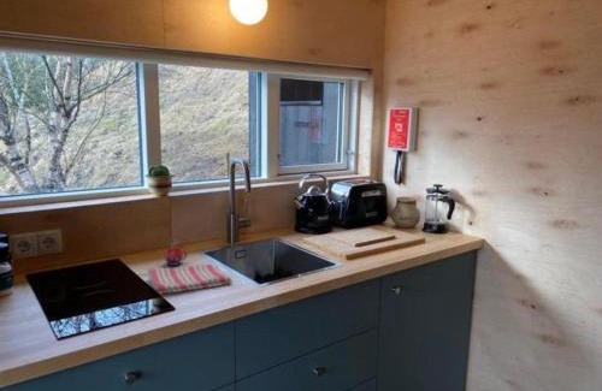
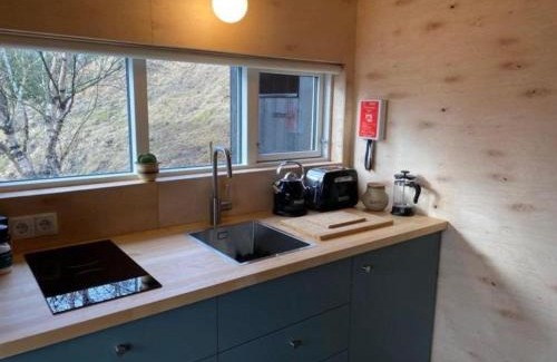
- dish towel (189, 276)
- mug (176, 249)
